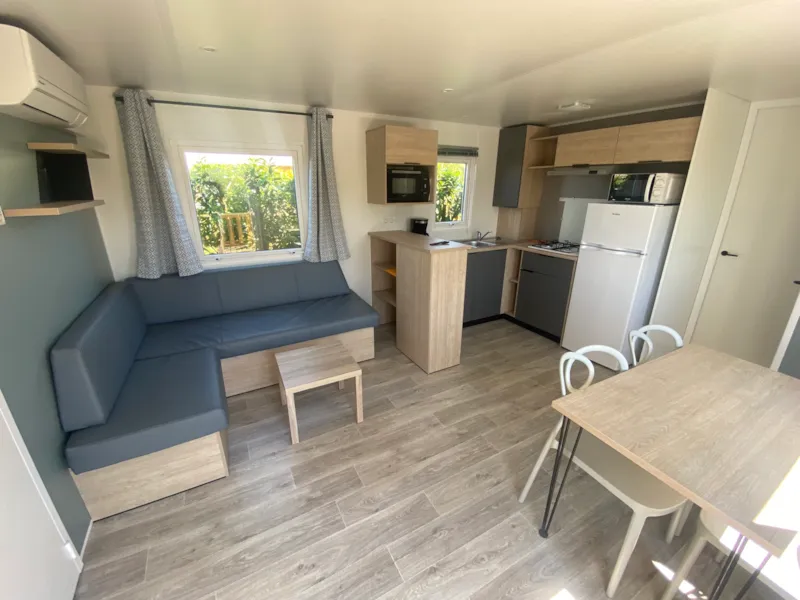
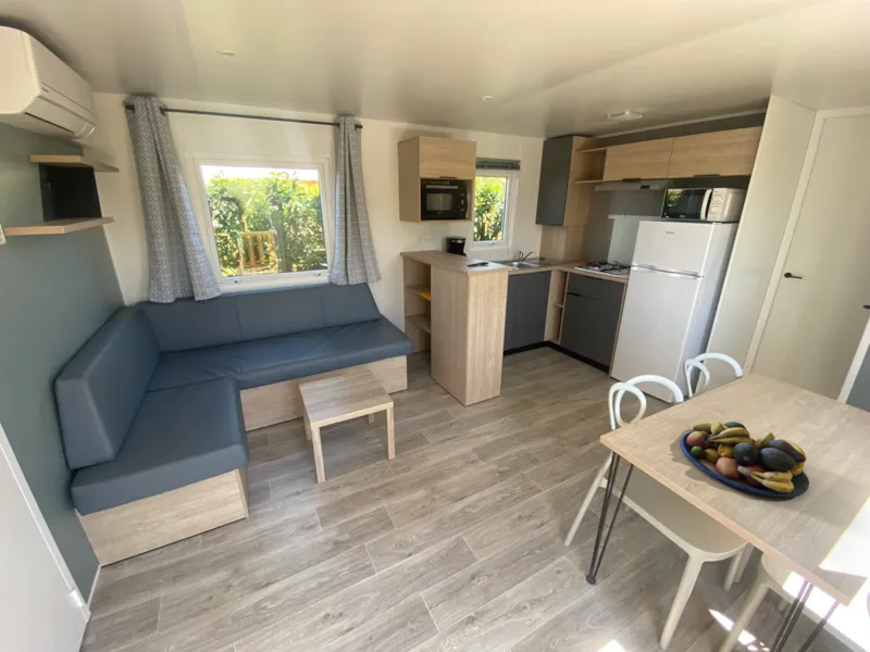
+ fruit bowl (743, 444)
